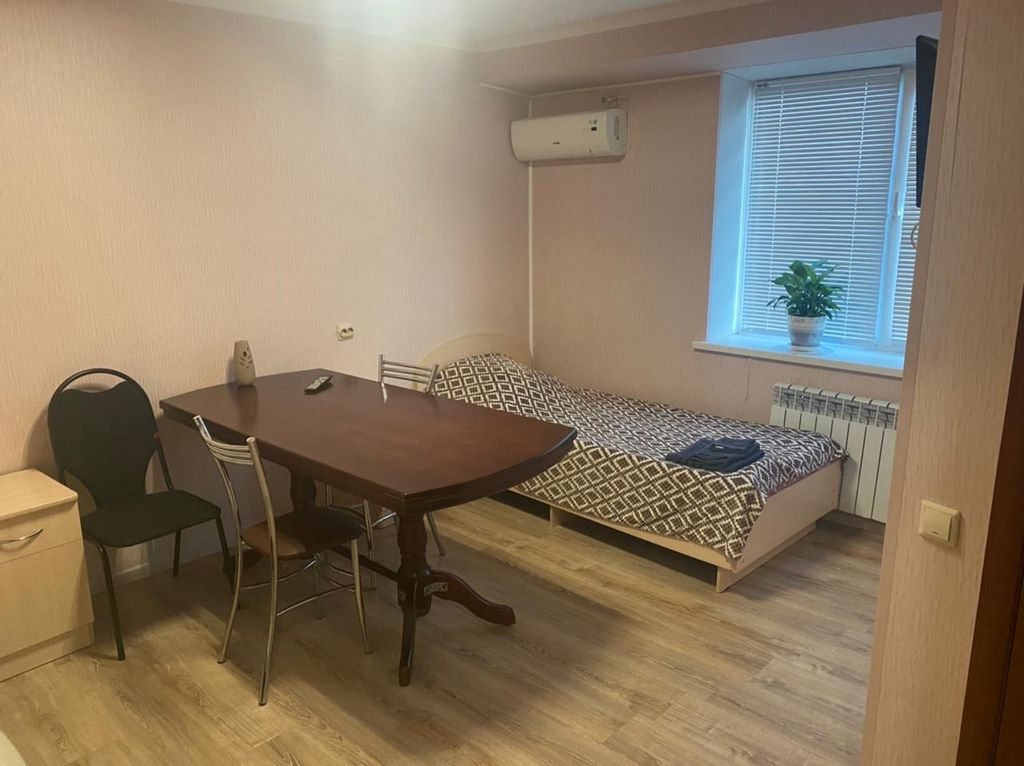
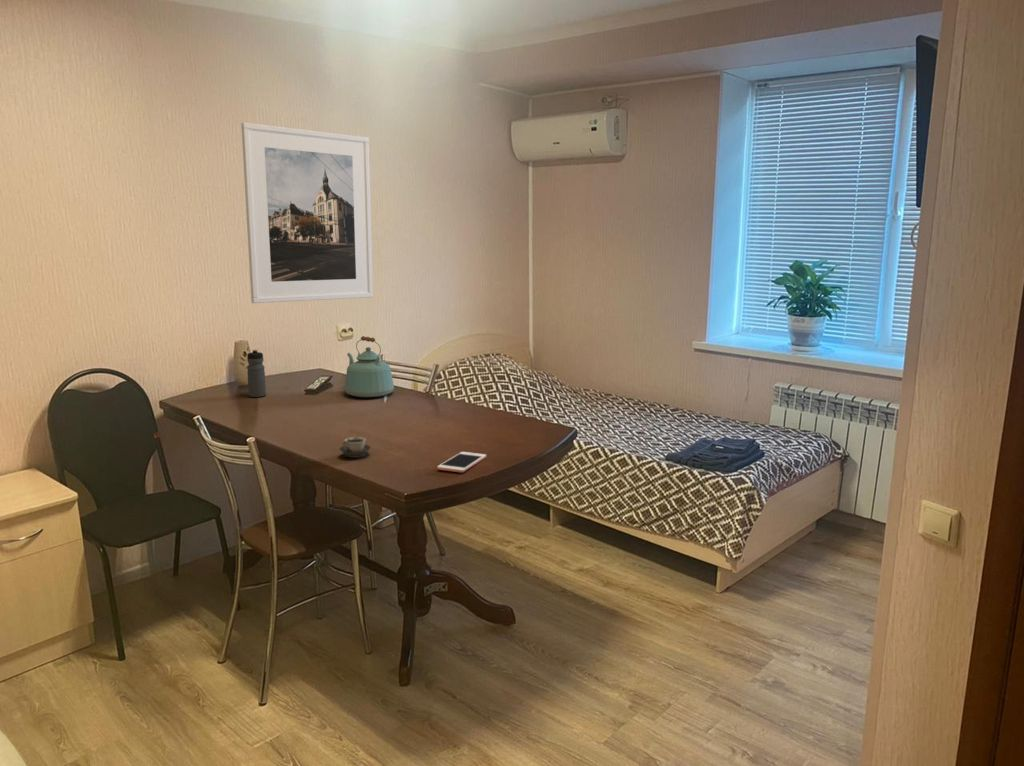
+ kettle (365, 364)
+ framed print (312, 217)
+ cell phone (462, 461)
+ cup (355, 447)
+ water bottle (256, 372)
